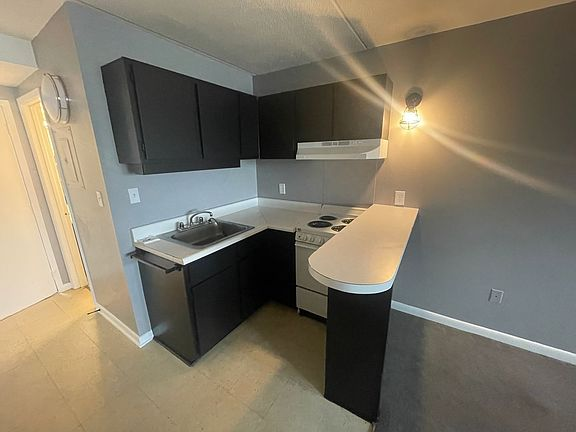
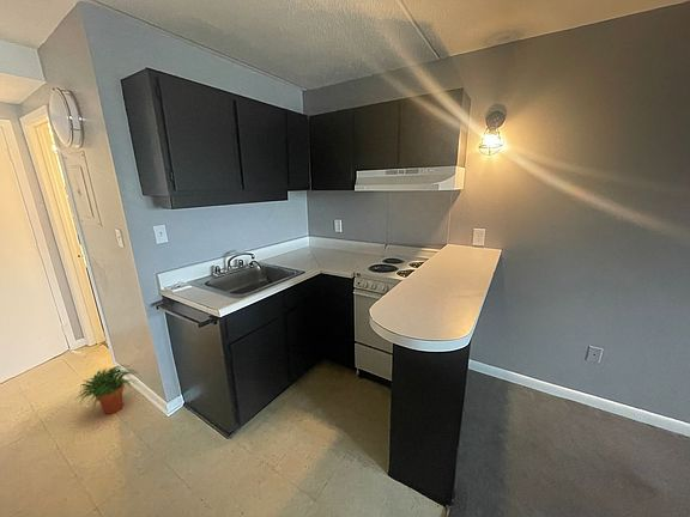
+ potted plant (108, 390)
